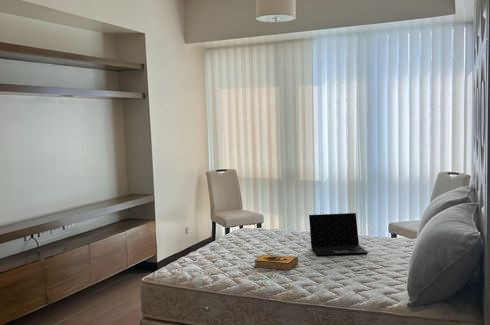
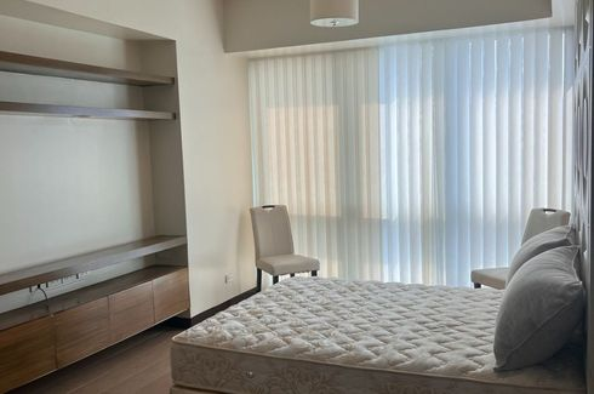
- laptop (337, 233)
- hardback book (276, 261)
